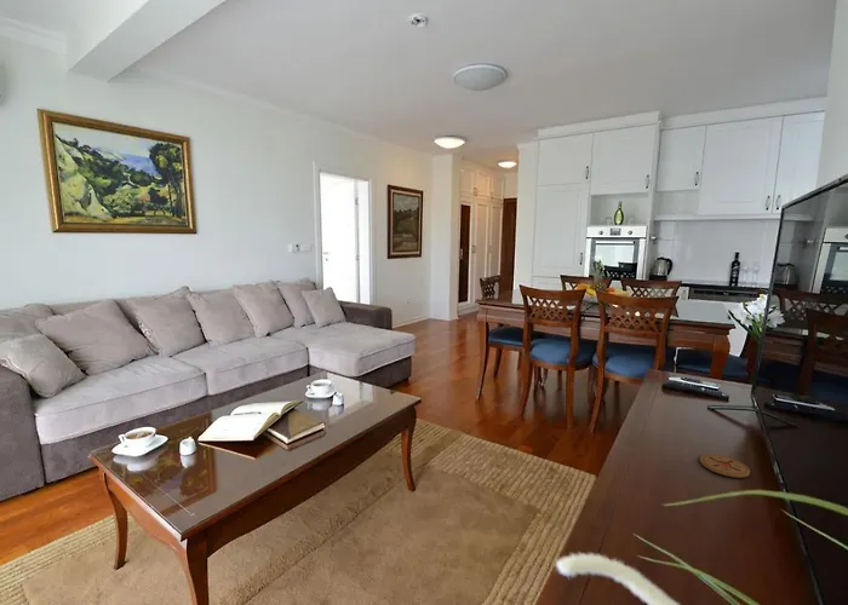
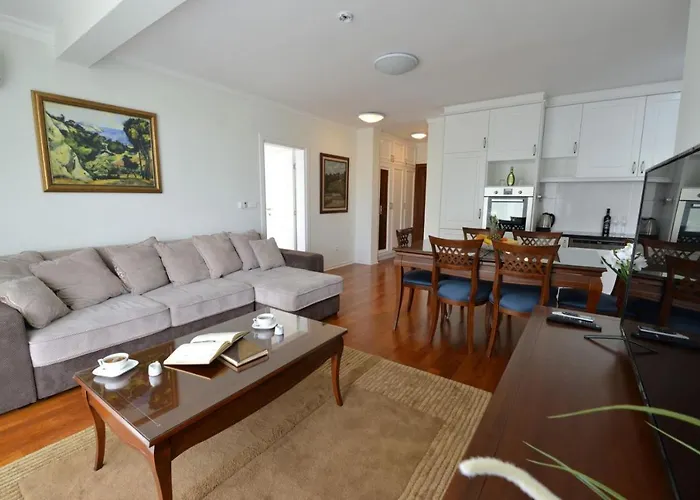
- coaster (723, 465)
